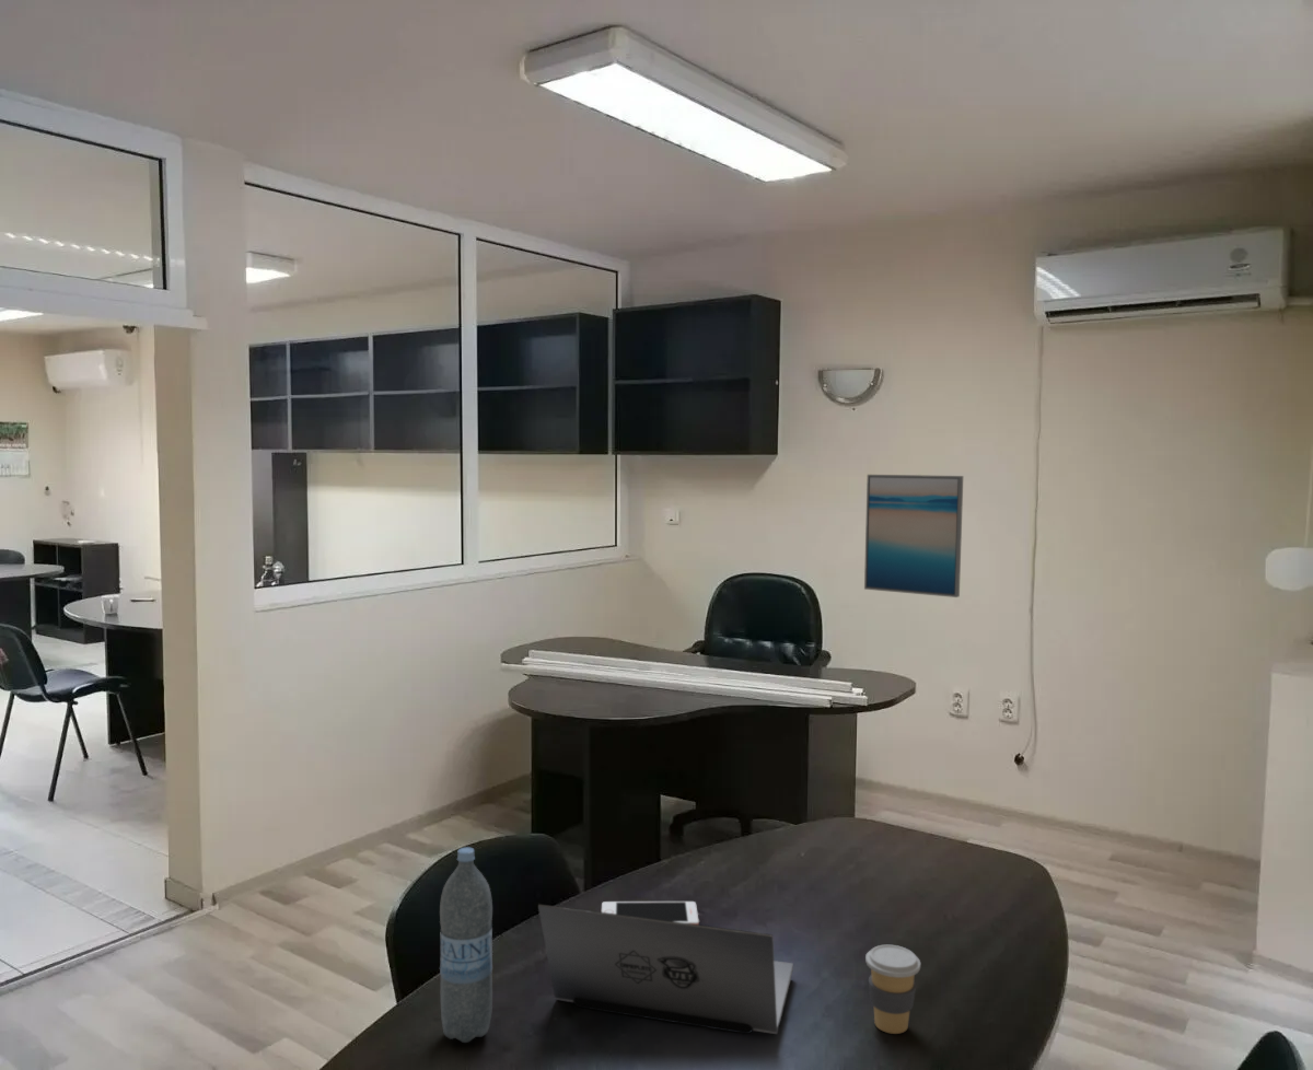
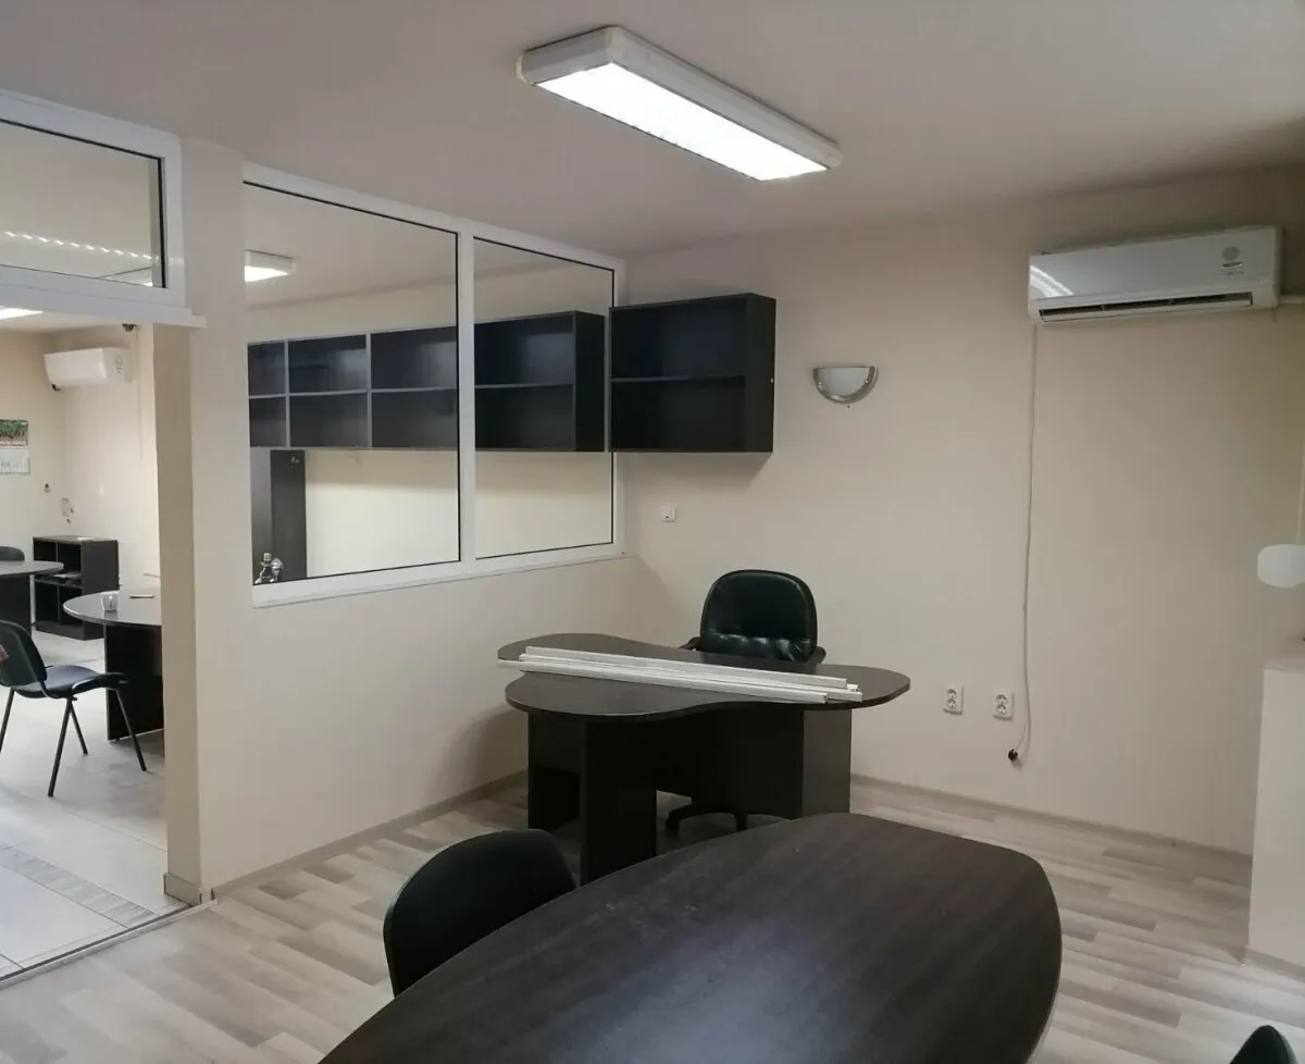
- laptop (673, 941)
- coffee cup (892, 990)
- water bottle (466, 943)
- wall art (911, 534)
- cell phone (649, 914)
